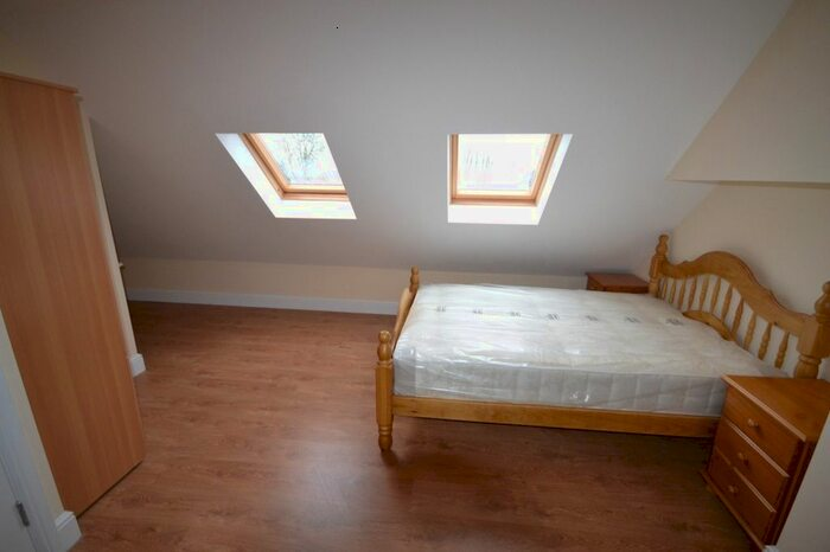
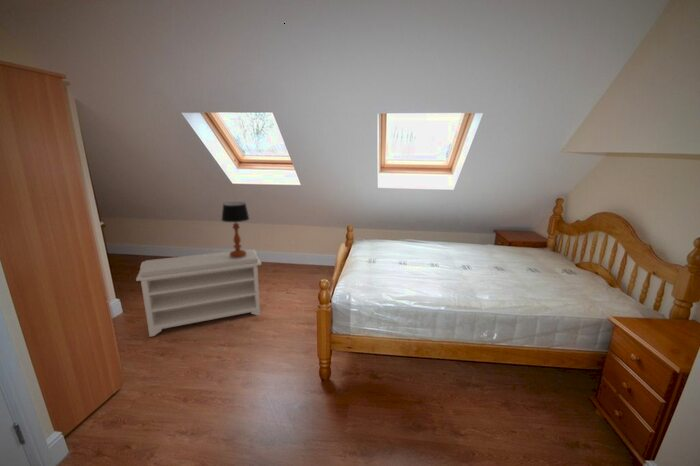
+ bench (205, 288)
+ table lamp (236, 230)
